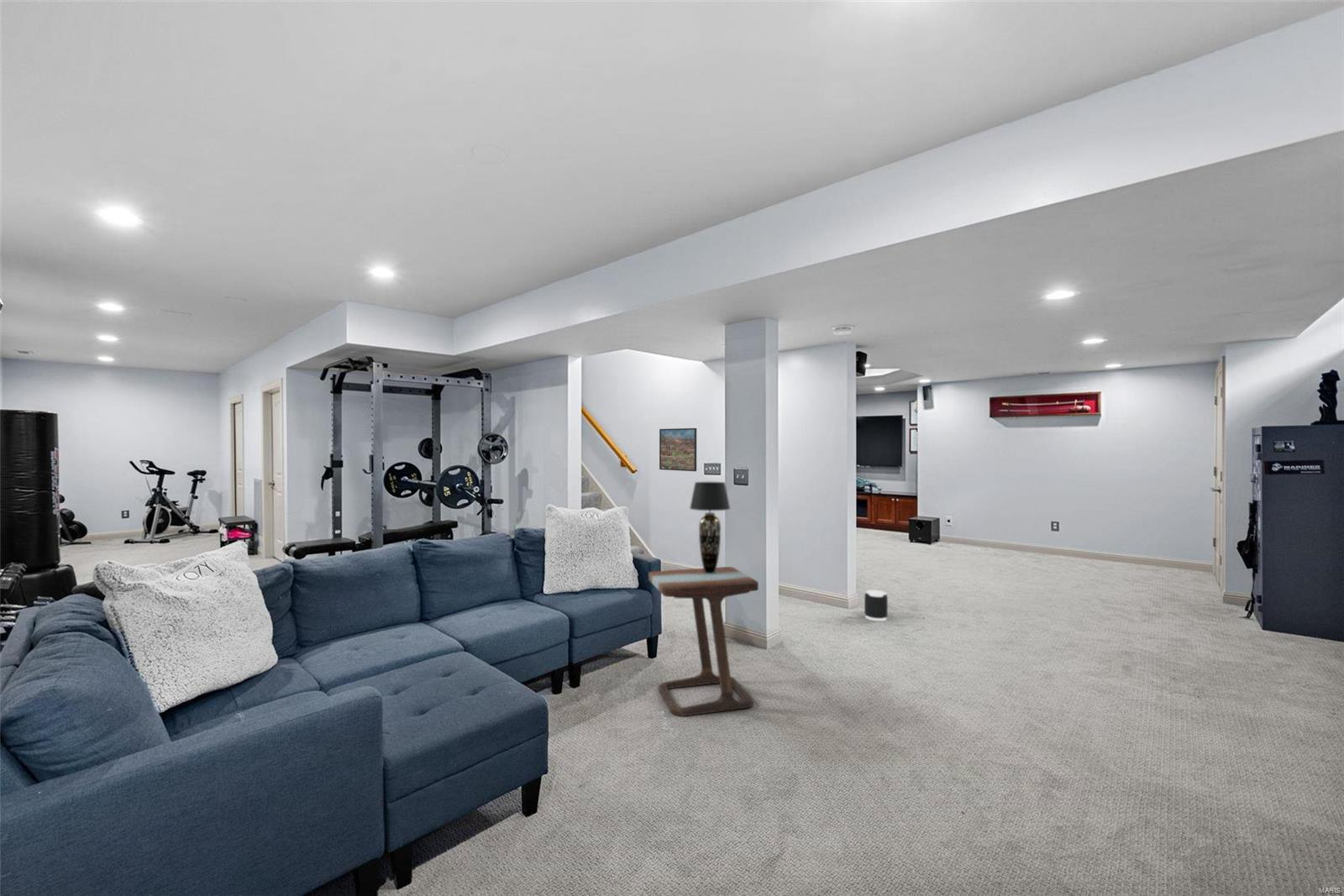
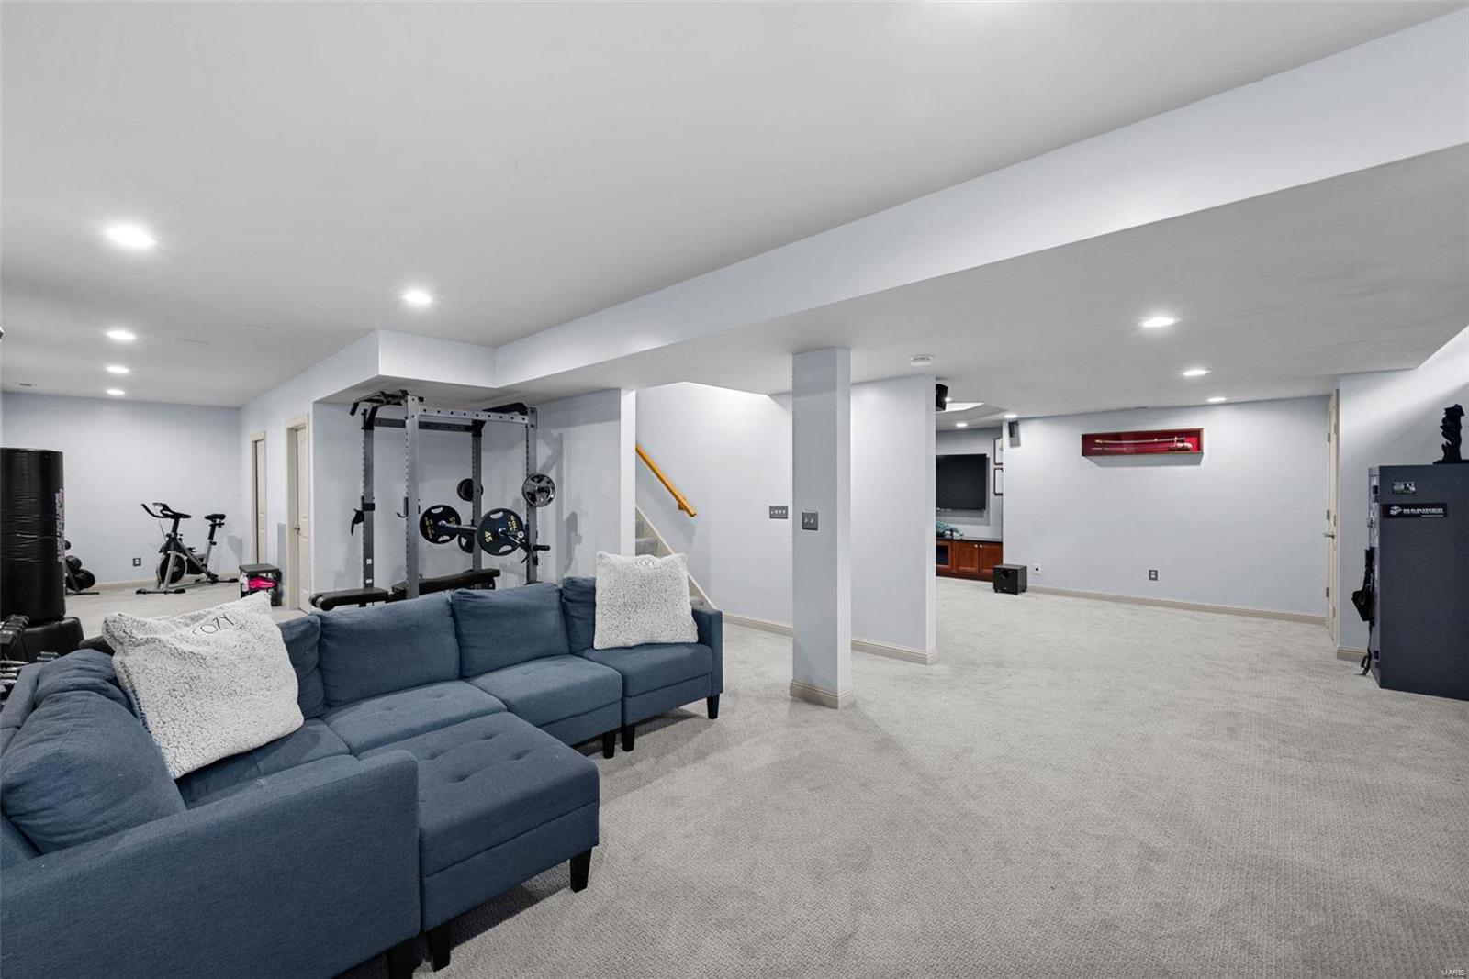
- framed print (677, 449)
- table lamp (710, 527)
- speaker (875, 605)
- side table (698, 637)
